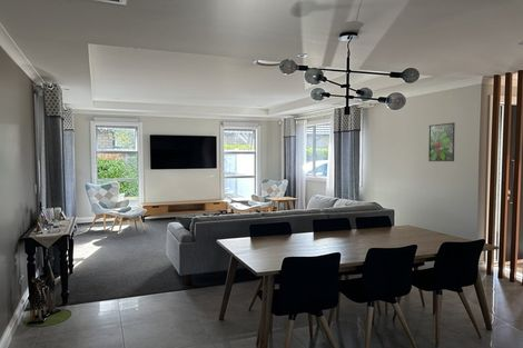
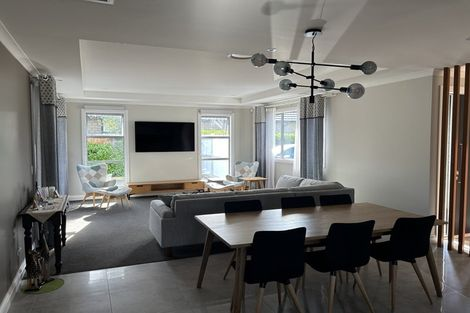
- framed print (441, 142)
